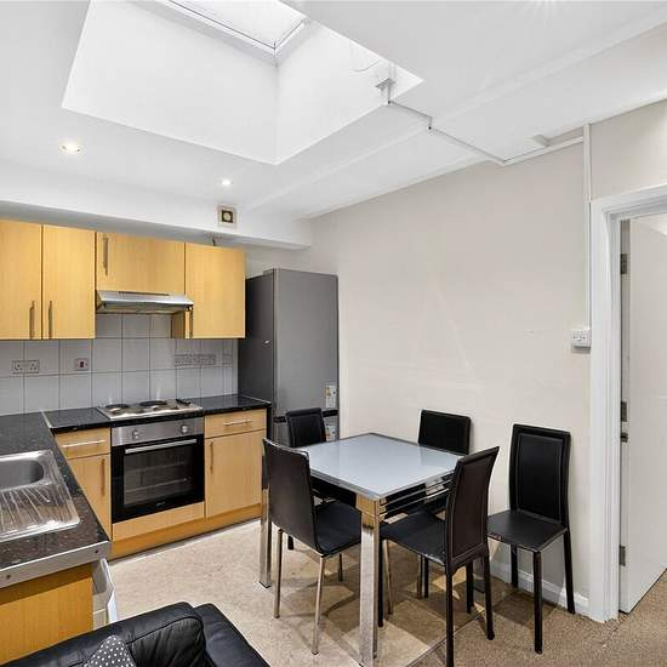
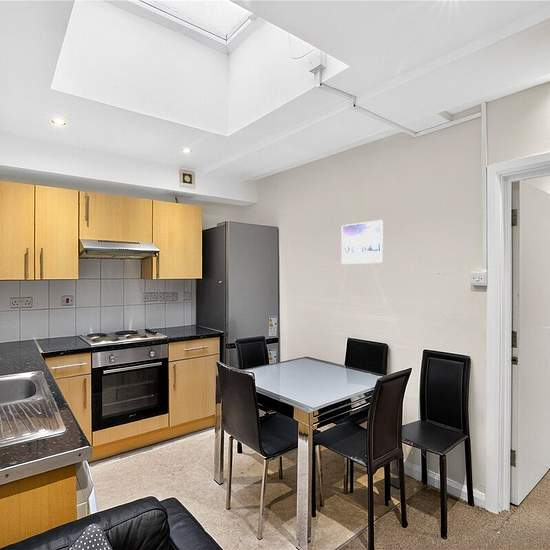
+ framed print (361, 243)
